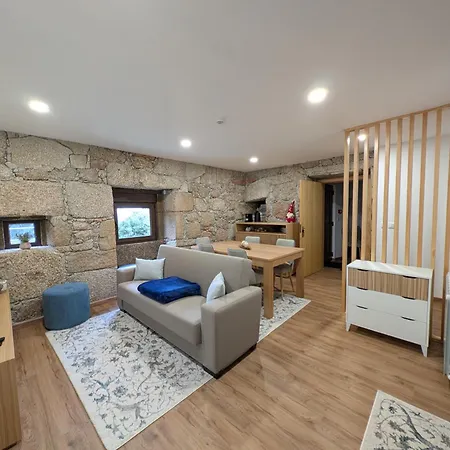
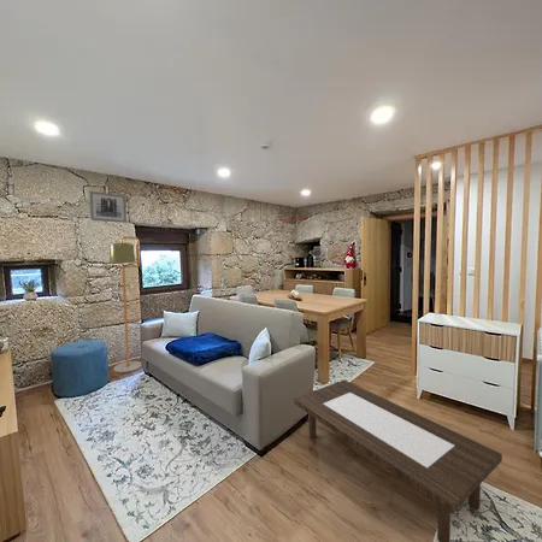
+ floor lamp (125, 302)
+ coffee table (379, 443)
+ wall art (108, 207)
